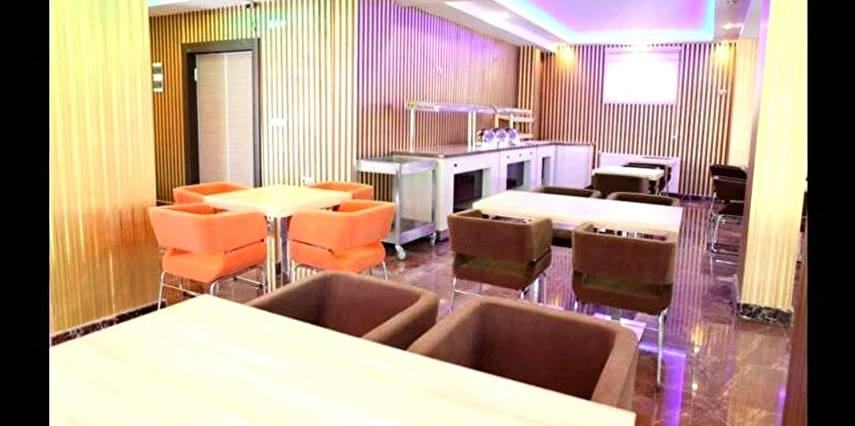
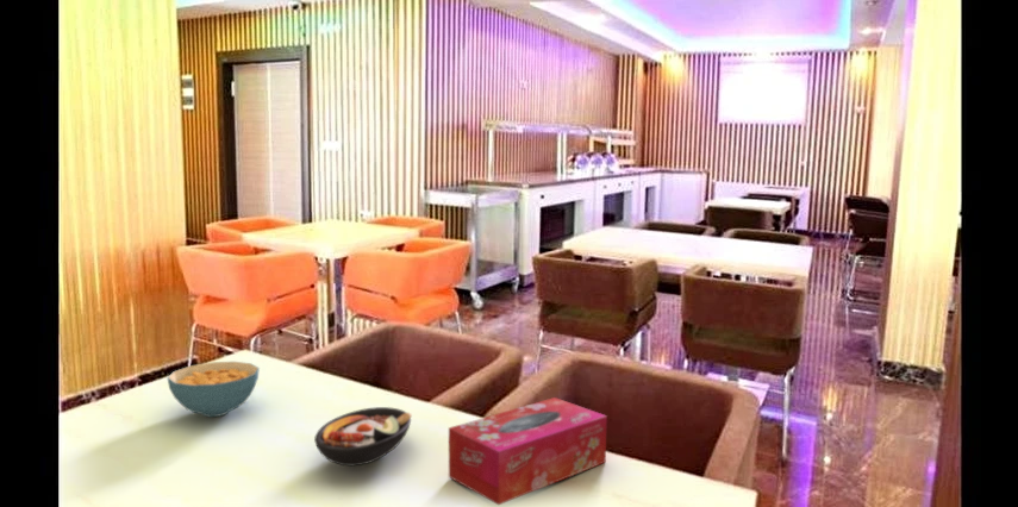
+ cereal bowl (214, 392)
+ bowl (364, 437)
+ tissue box (529, 445)
